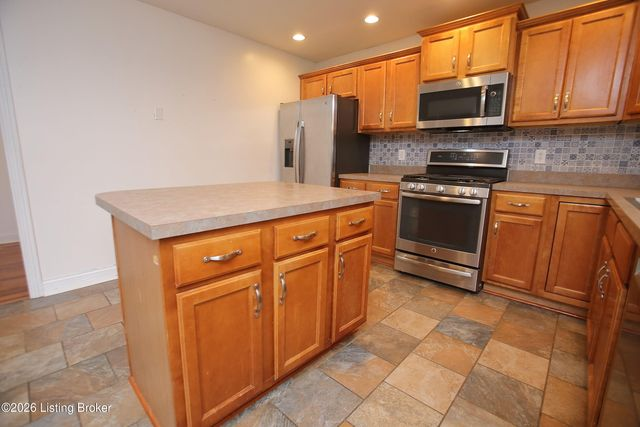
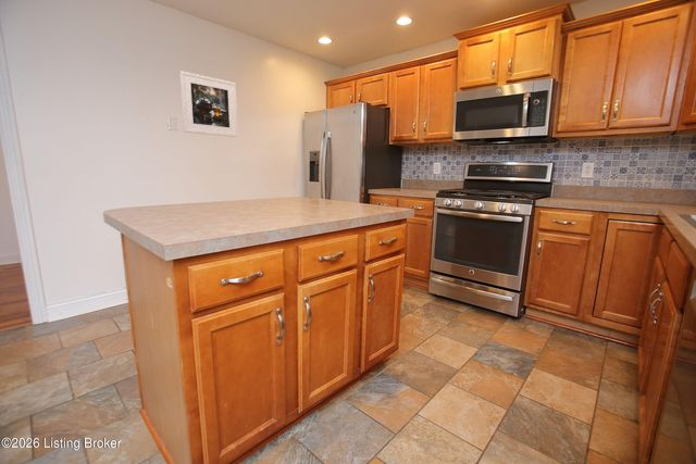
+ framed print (210, 105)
